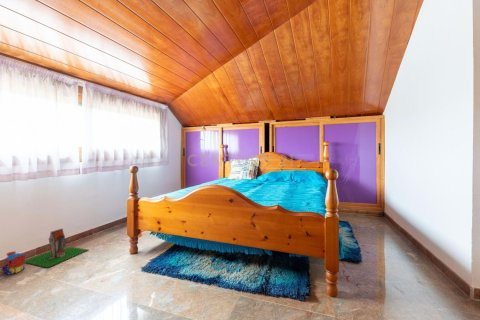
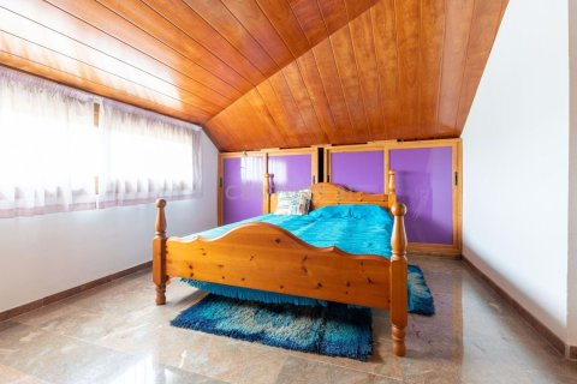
- toy train (12, 262)
- toy house (57, 242)
